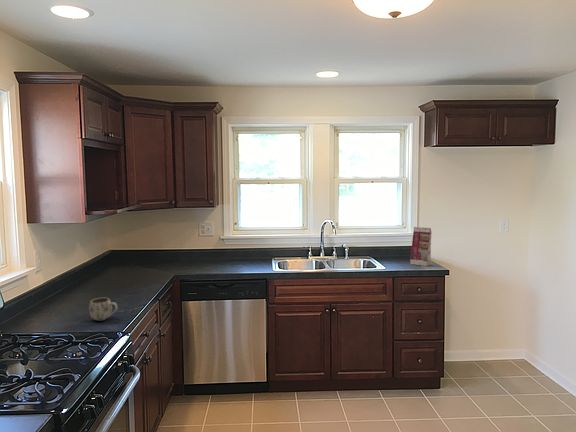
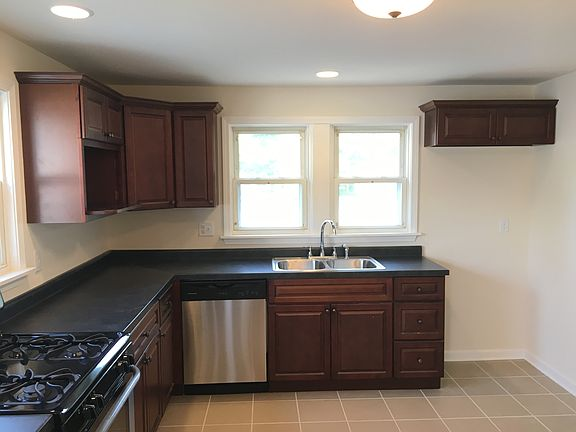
- mug (104, 309)
- gift box (420, 245)
